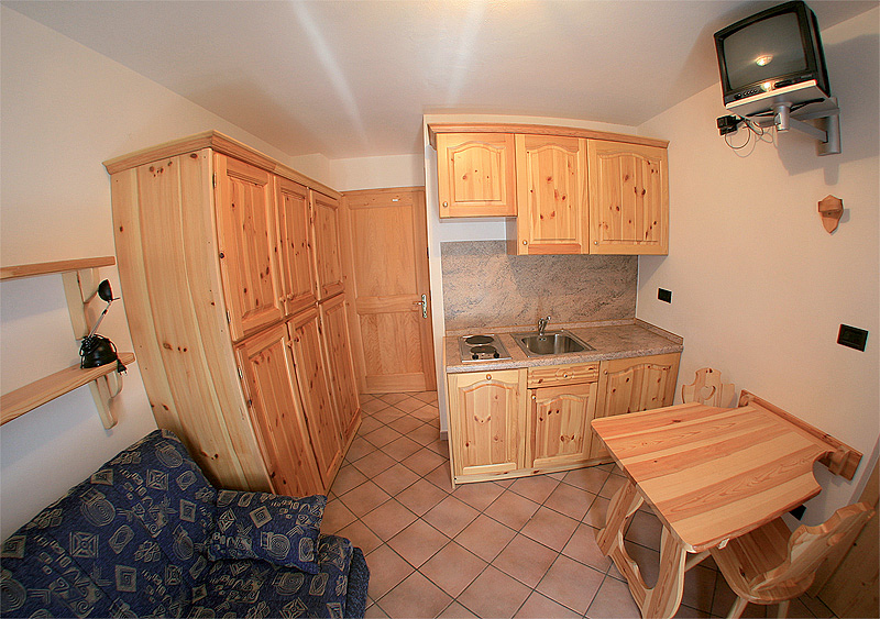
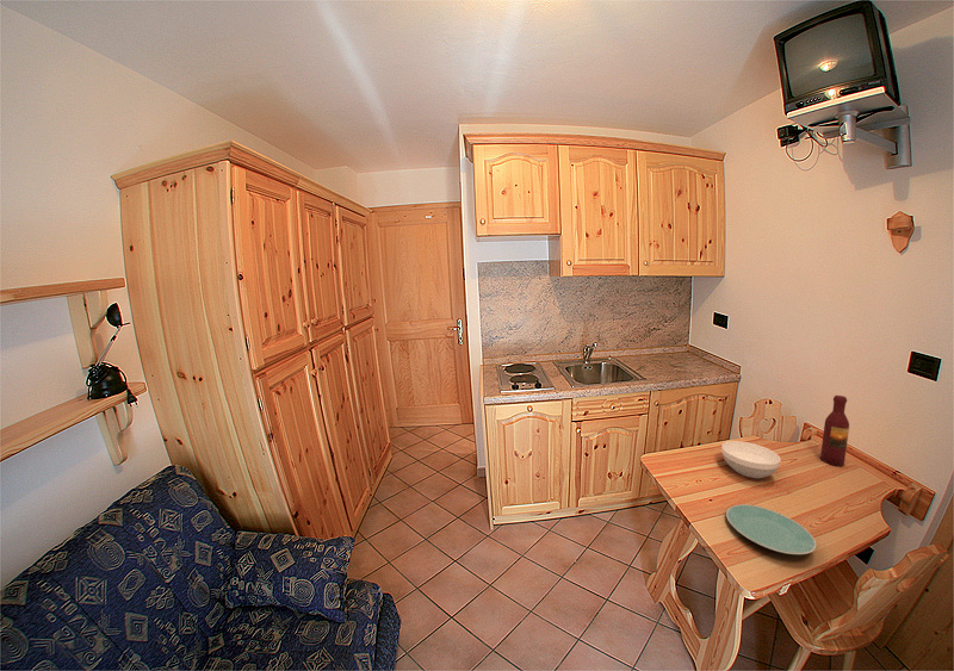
+ wine bottle (836, 429)
+ plate (767, 529)
+ bowl (749, 461)
